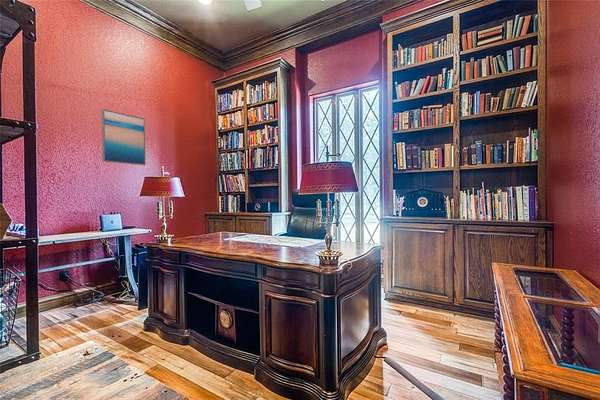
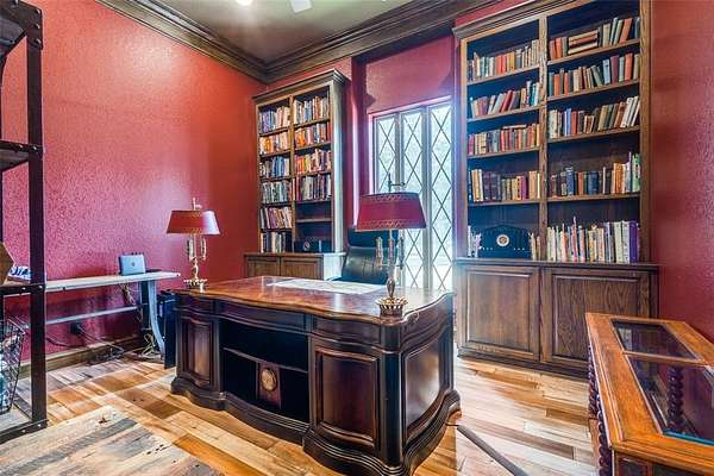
- wall art (124, 138)
